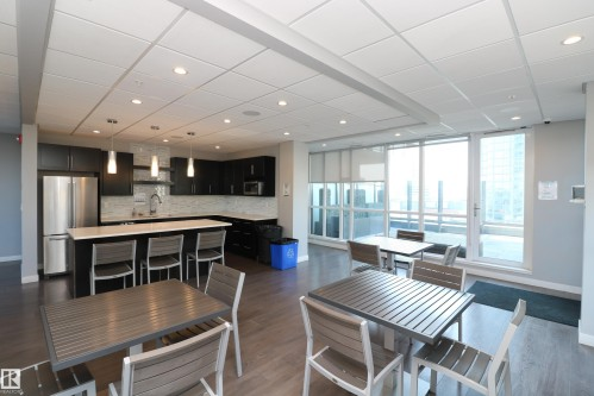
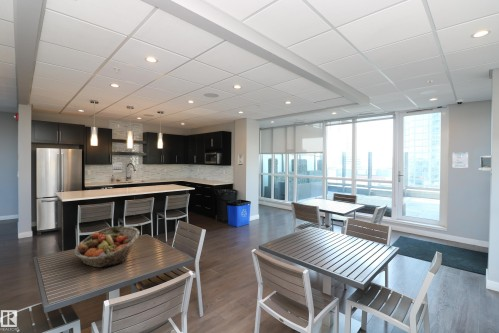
+ fruit basket (108, 245)
